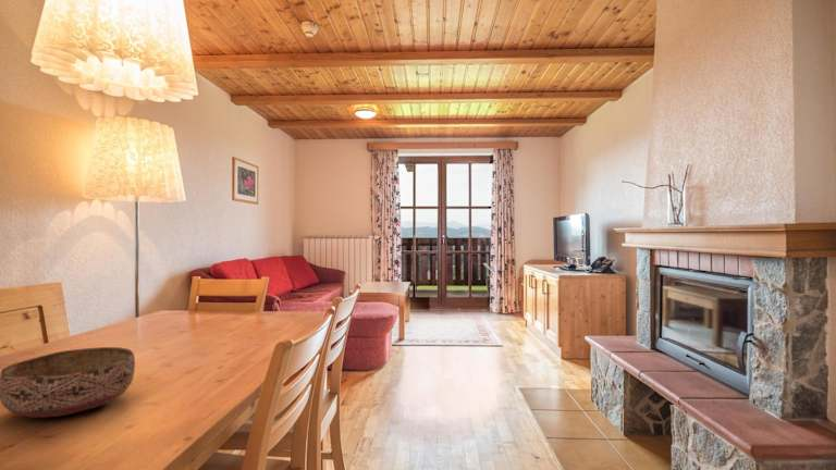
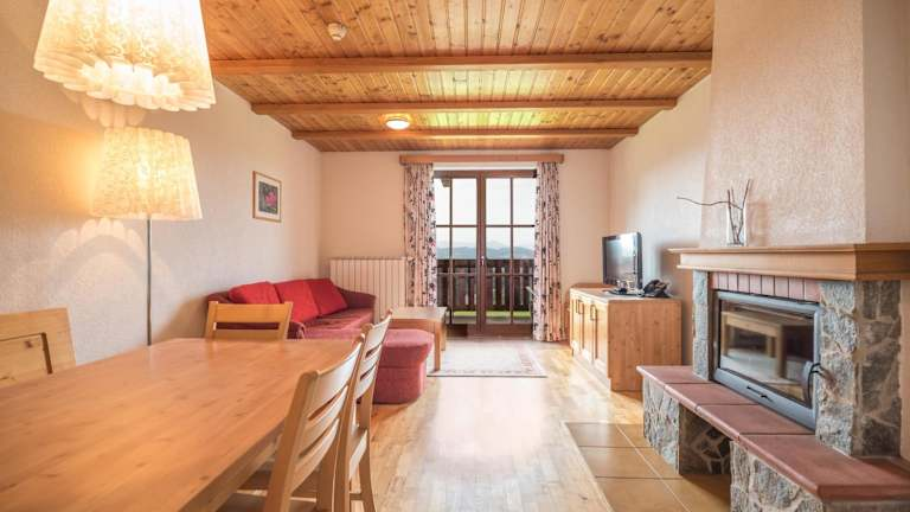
- bowl (72, 382)
